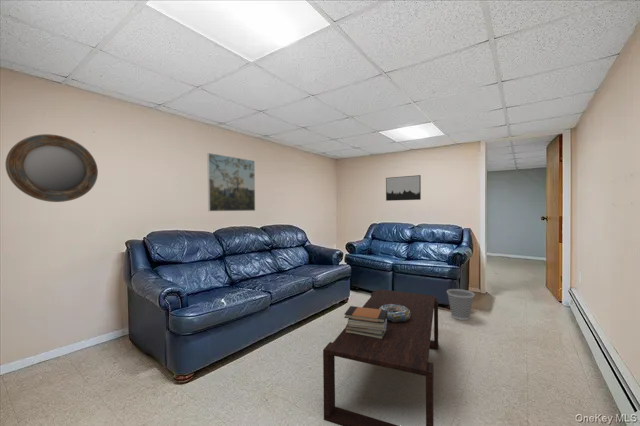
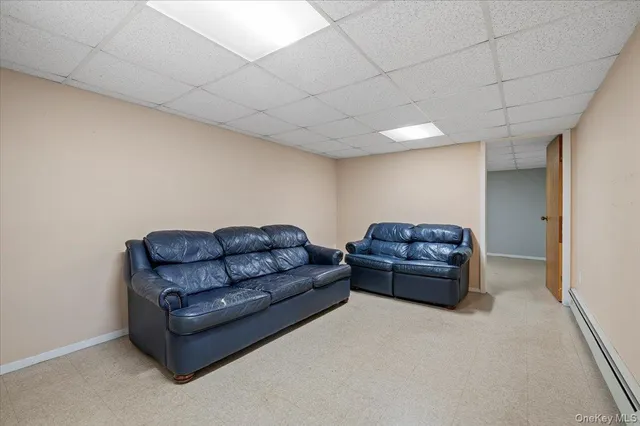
- wall art (402, 188)
- wastebasket (460, 304)
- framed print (233, 184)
- home mirror (55, 168)
- book stack (366, 321)
- coffee table (393, 344)
- decorative bowl (394, 312)
